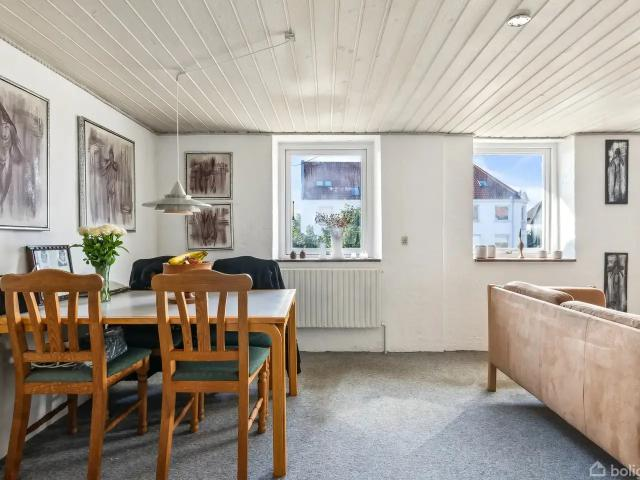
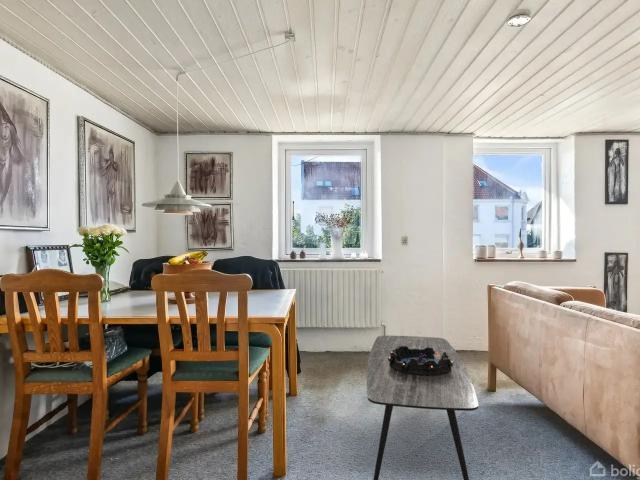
+ decorative bowl (419, 358)
+ coffee table (415, 396)
